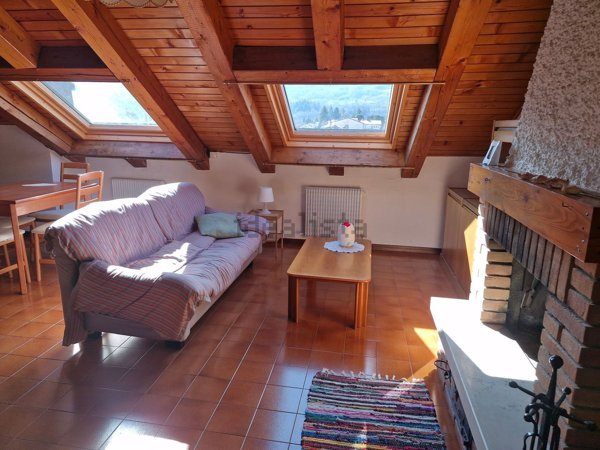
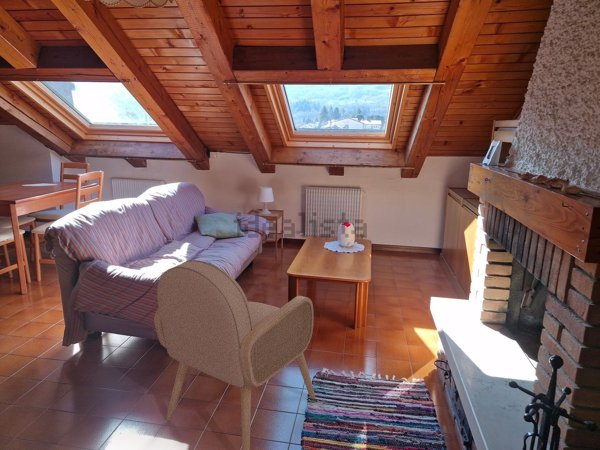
+ armchair (238, 334)
